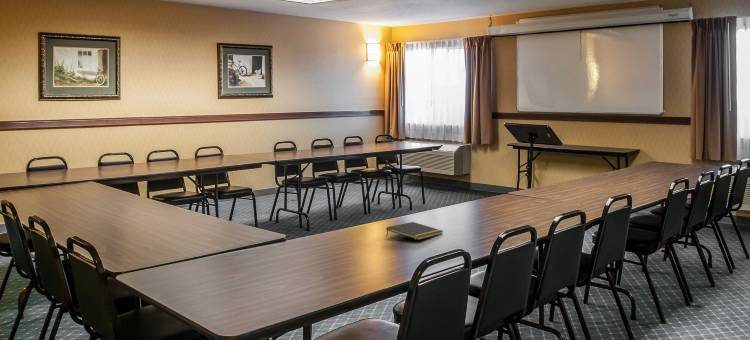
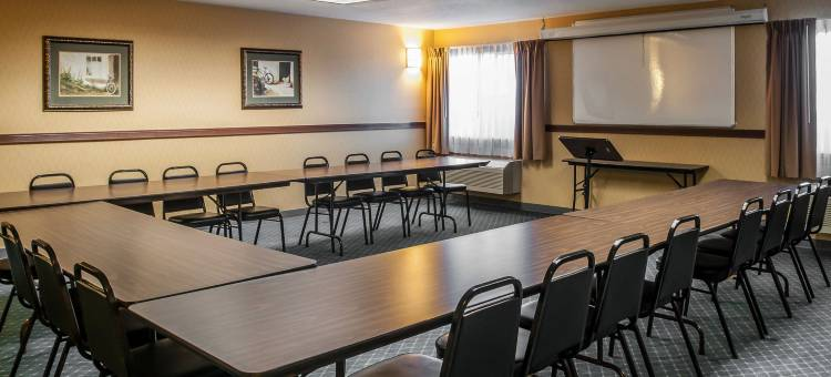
- notepad (415, 230)
